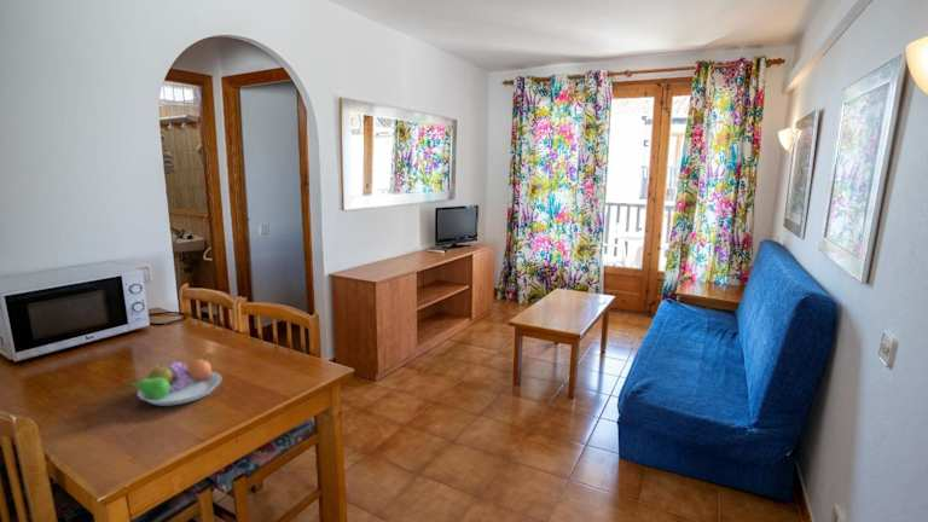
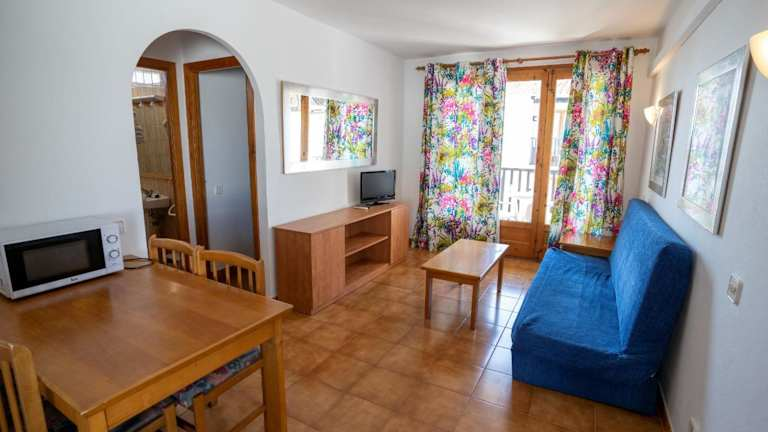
- fruit bowl (176, 378)
